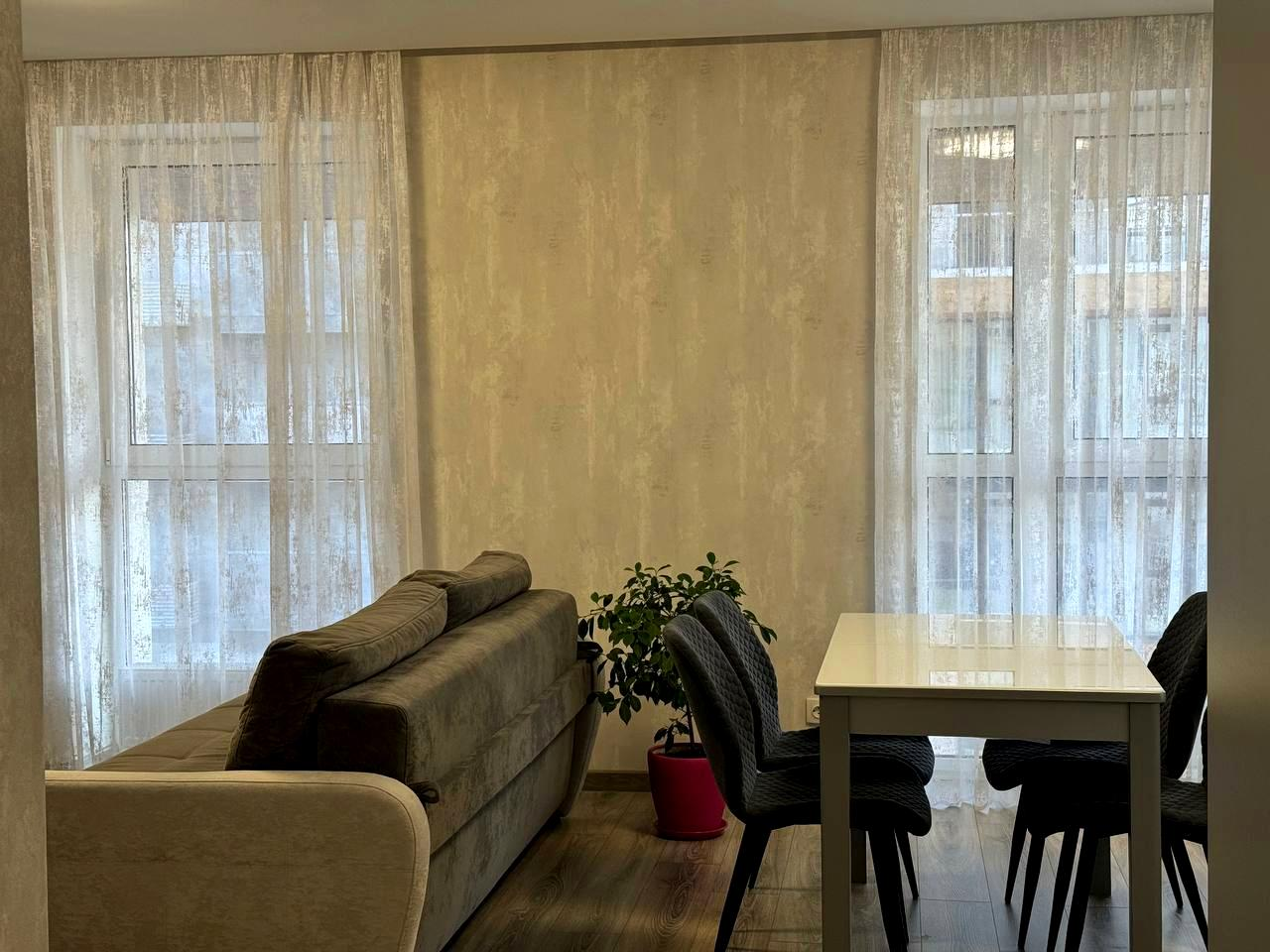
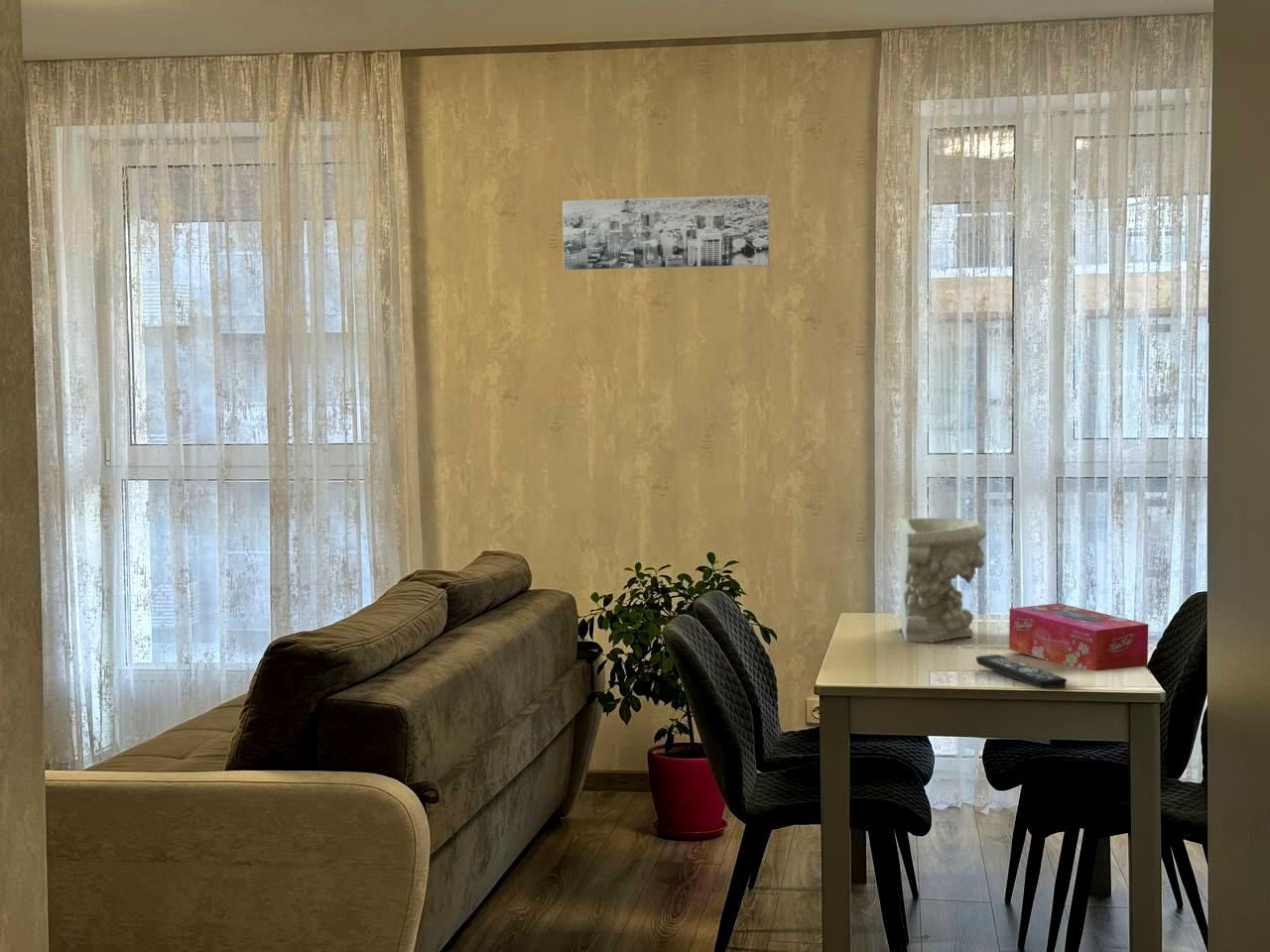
+ decorative bowl (933, 579)
+ tissue box (1076, 637)
+ wall art (665, 232)
+ remote control (1019, 671)
